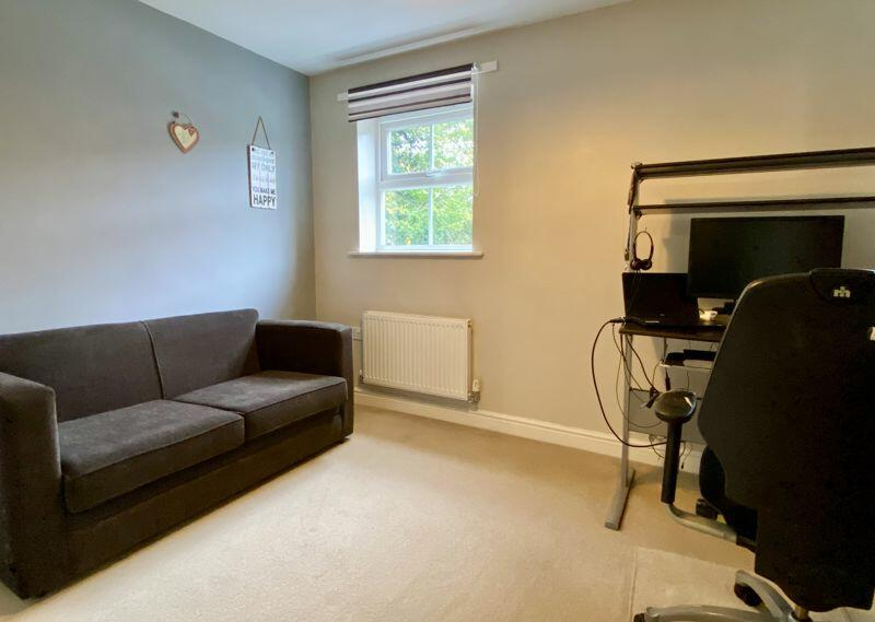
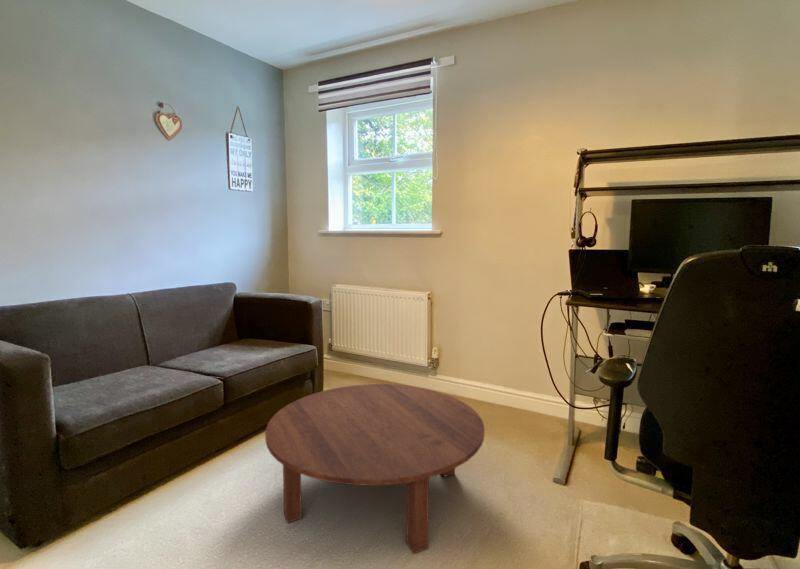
+ coffee table (376, 456)
